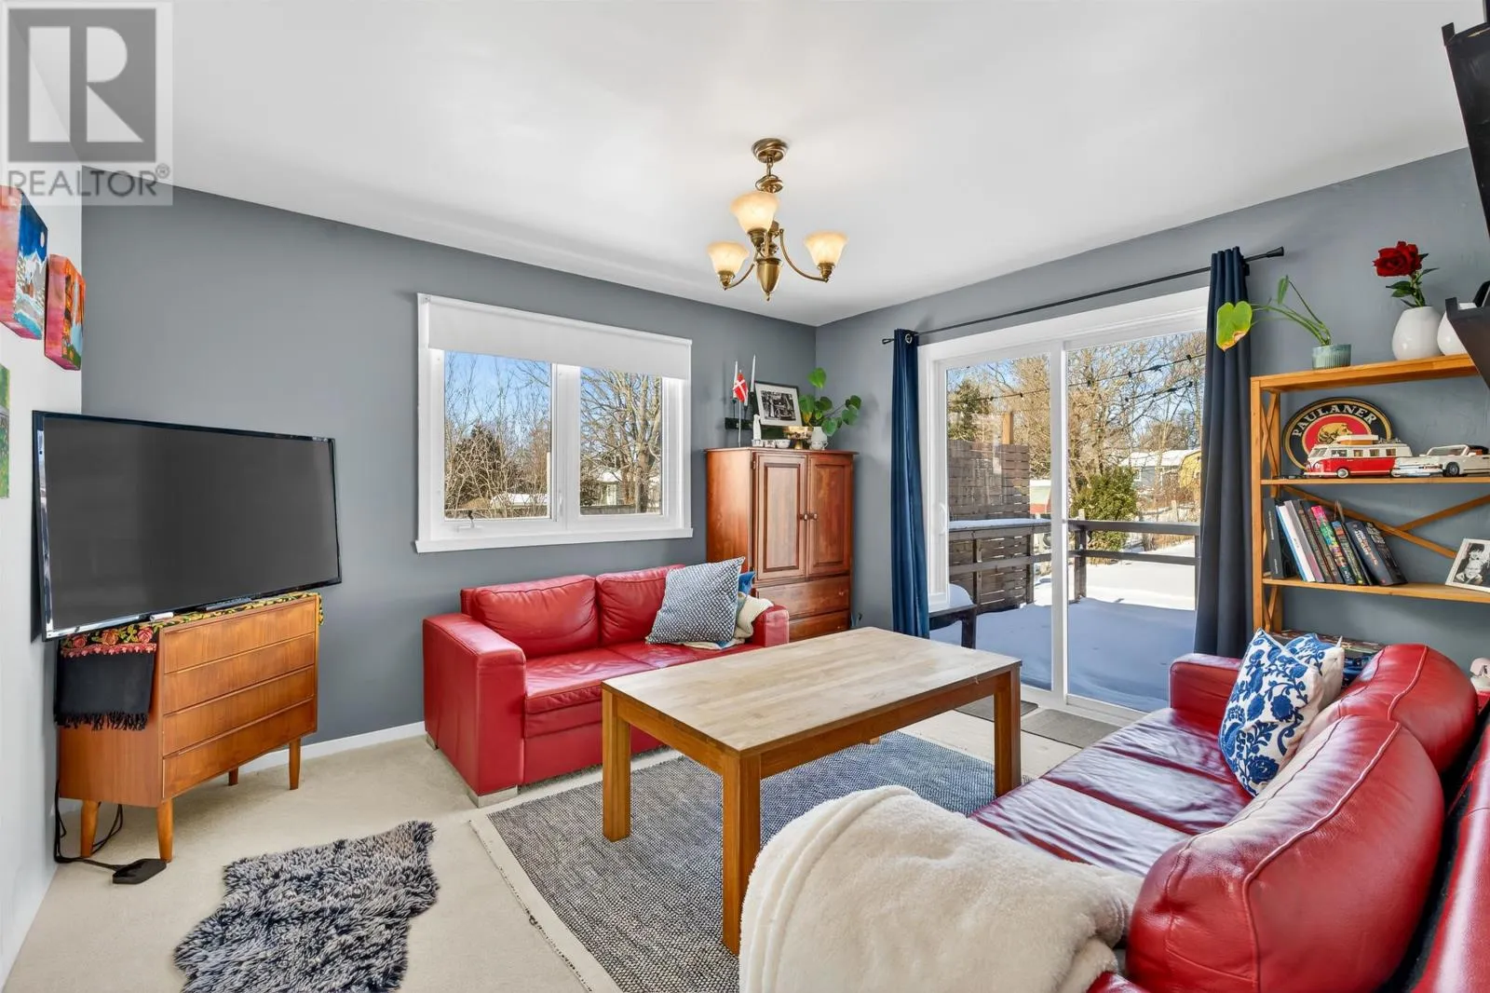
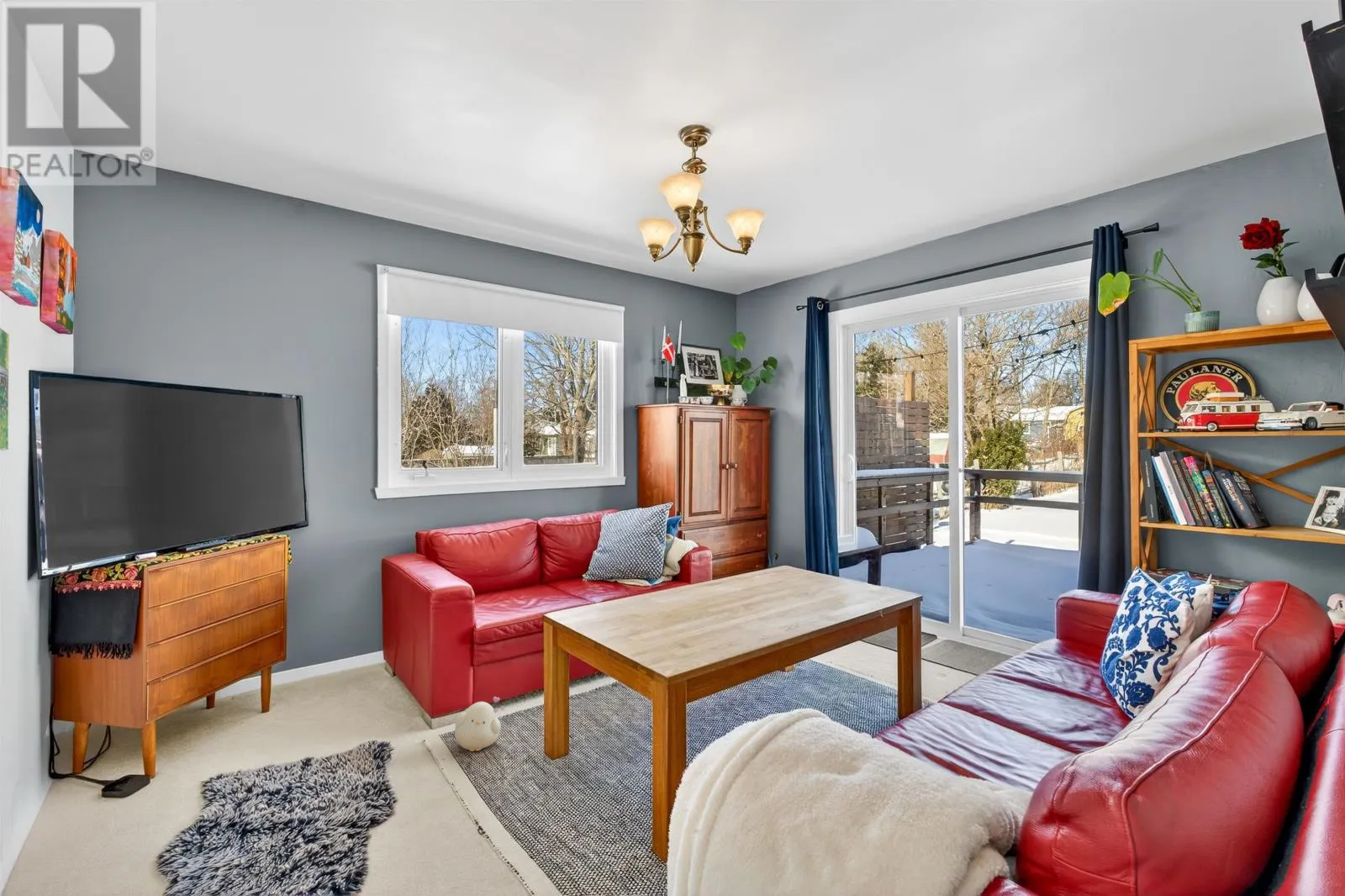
+ plush toy (480, 719)
